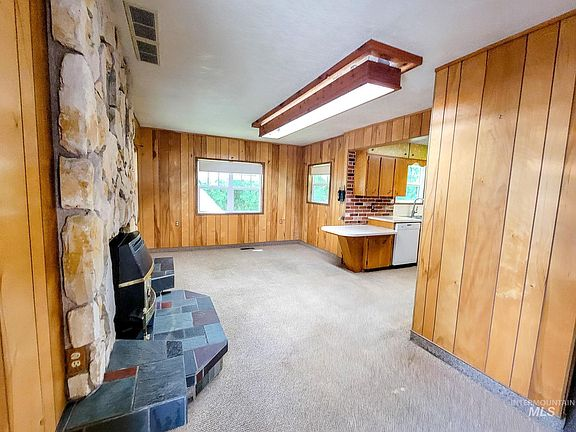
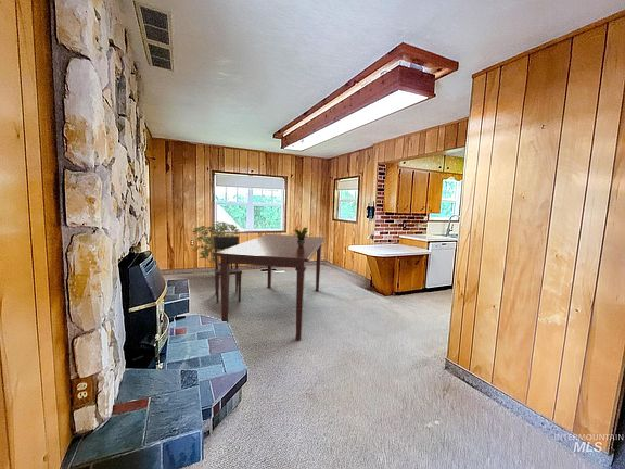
+ dining chair (230, 269)
+ shrub (218, 249)
+ dining table (281, 266)
+ potted plant (301, 237)
